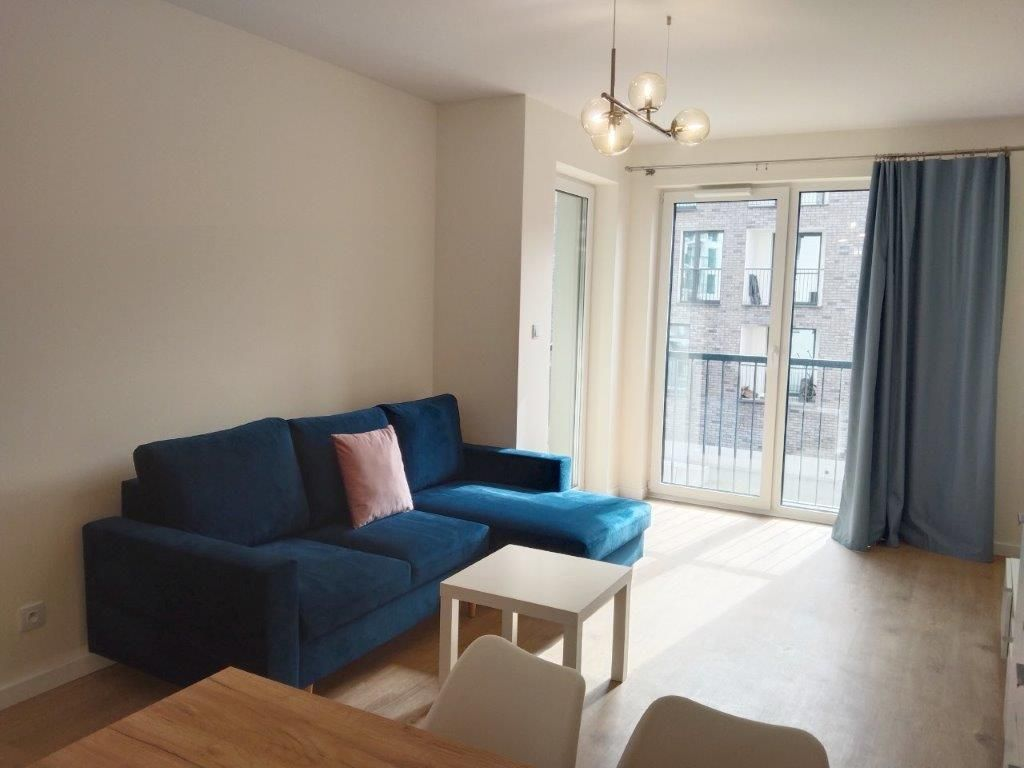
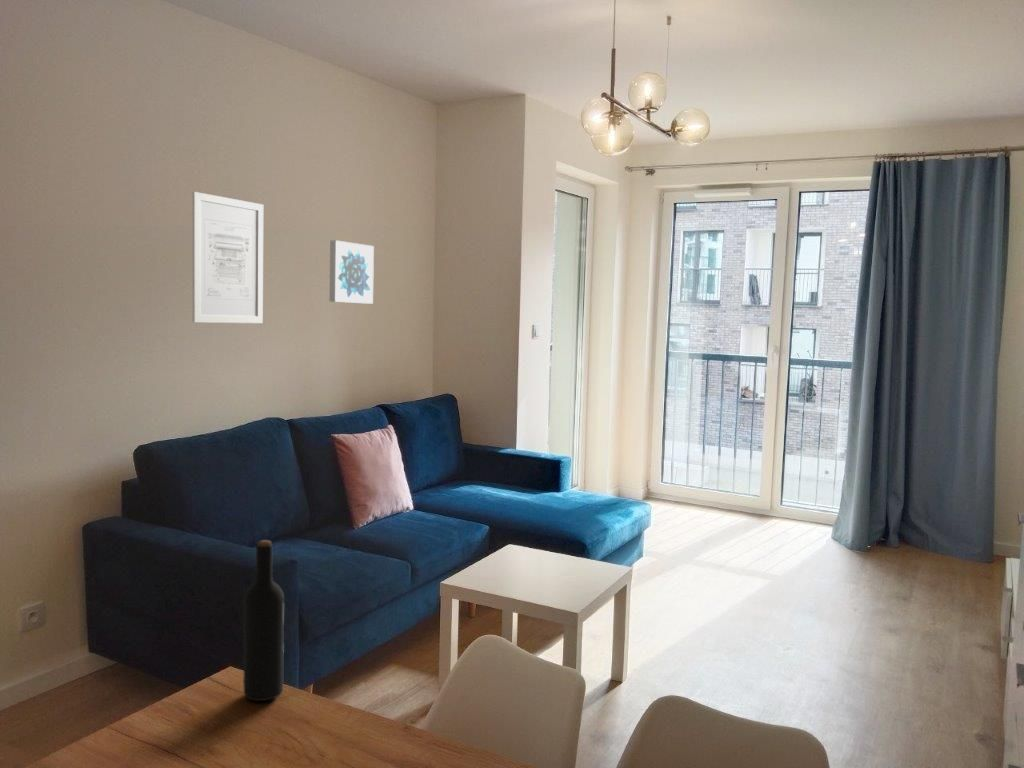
+ wall art (229, 261)
+ wall art (352, 273)
+ wine bottle (263, 618)
